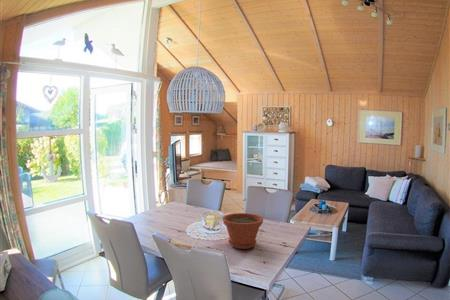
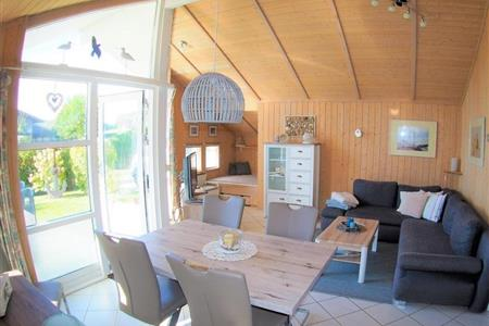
- plant pot (242, 231)
